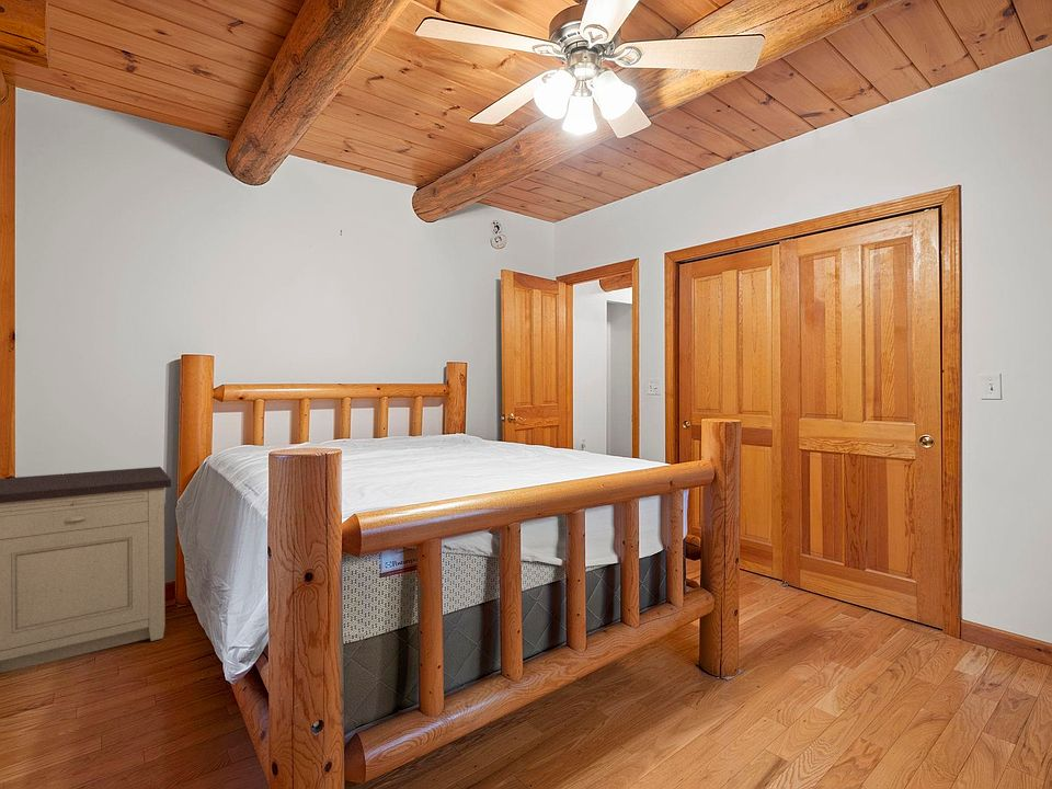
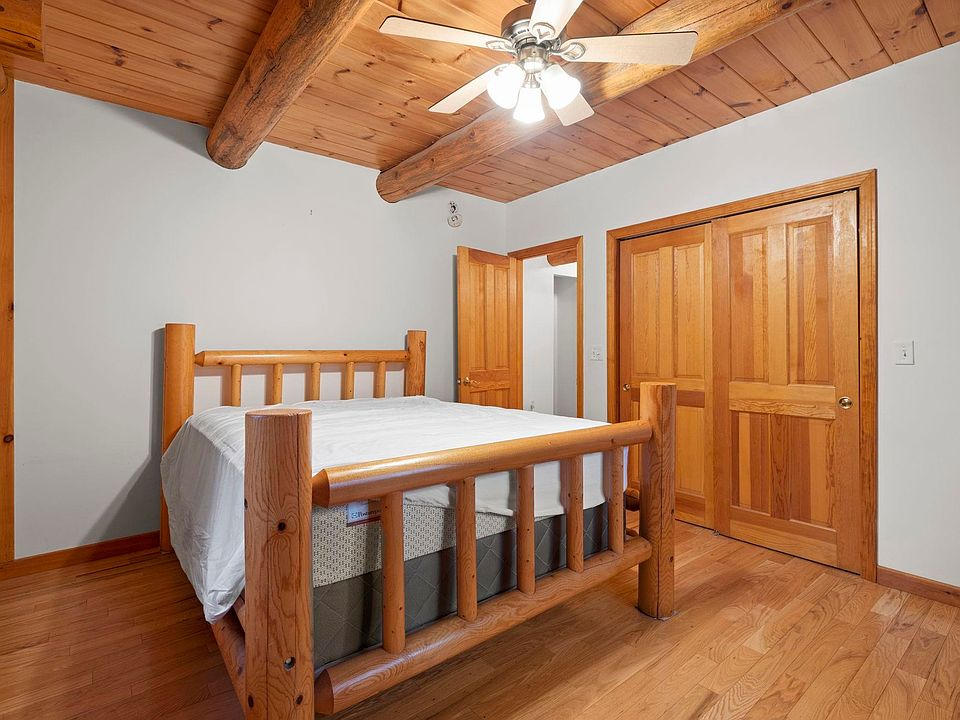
- nightstand (77, 558)
